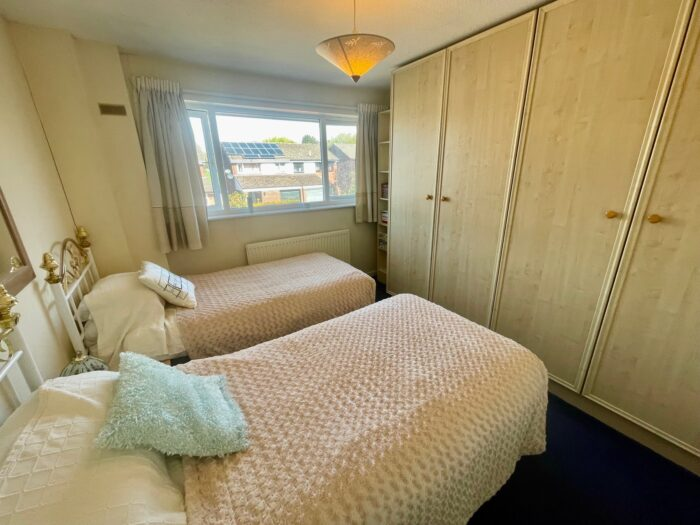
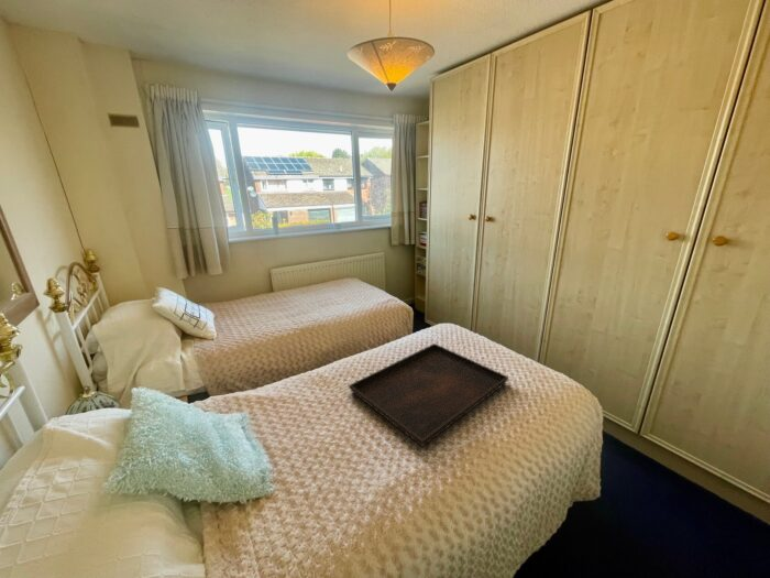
+ serving tray (429, 384)
